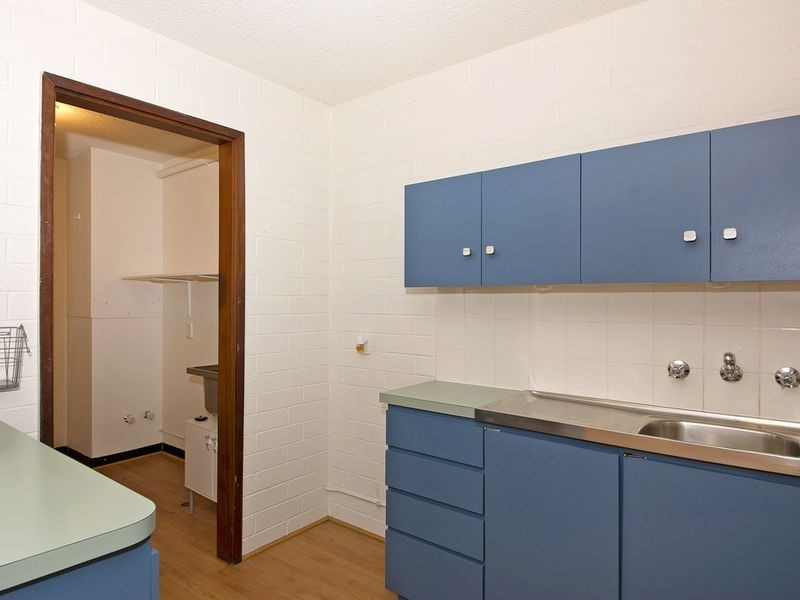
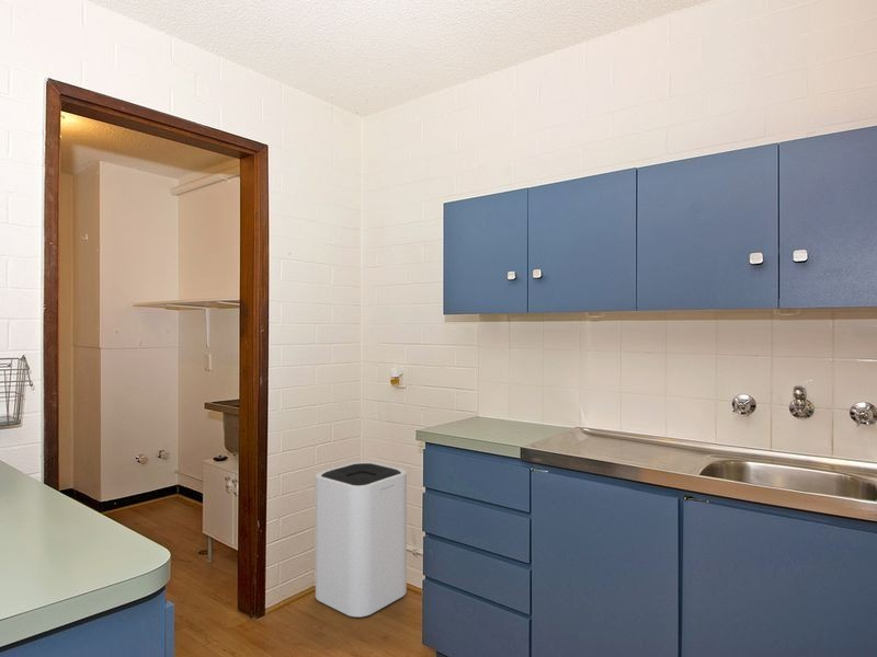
+ trash can (361, 532)
